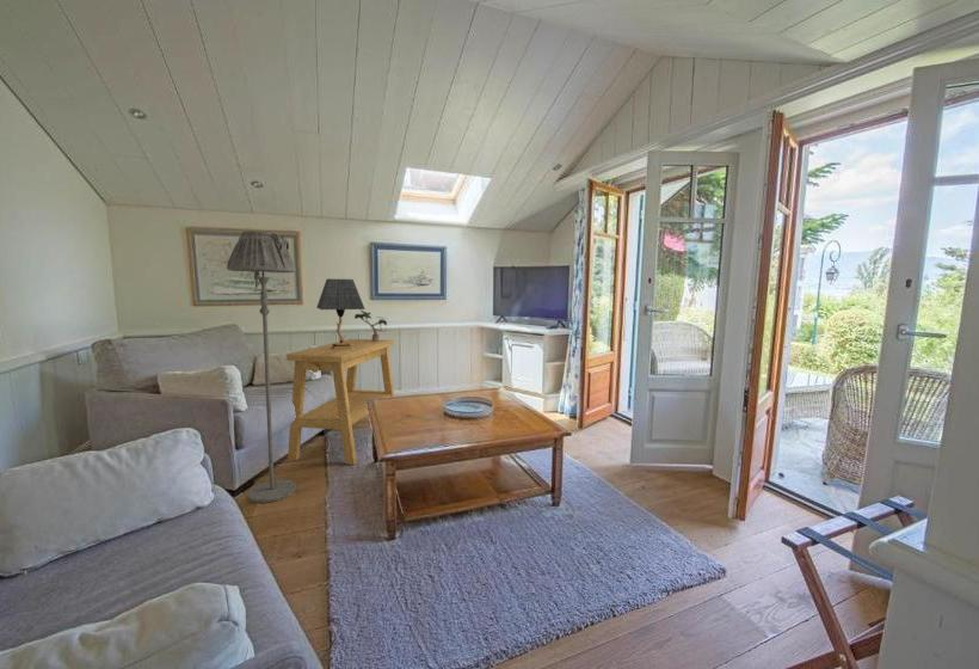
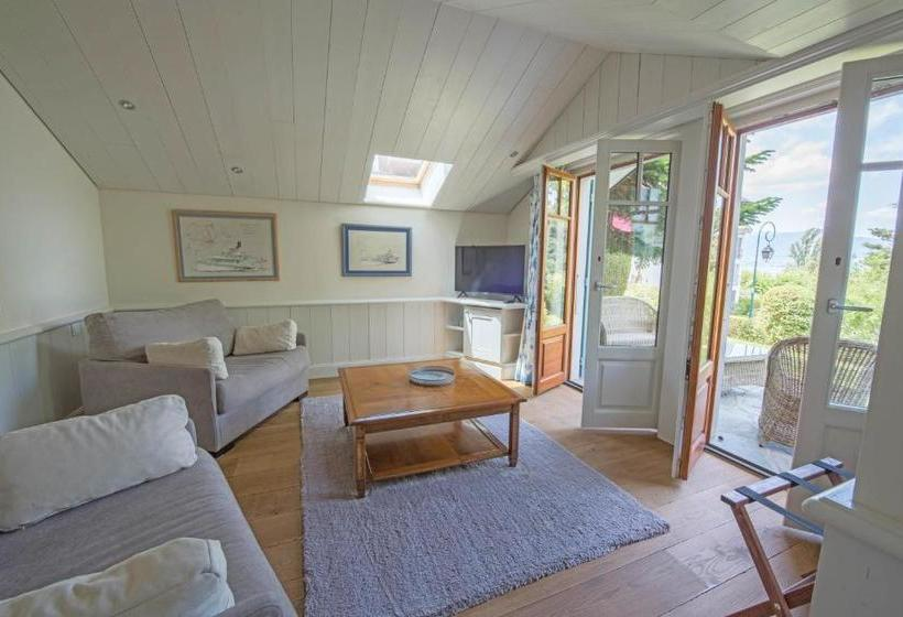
- floor lamp (266, 366)
- potted plant (369, 324)
- table lamp (340, 313)
- side table (347, 393)
